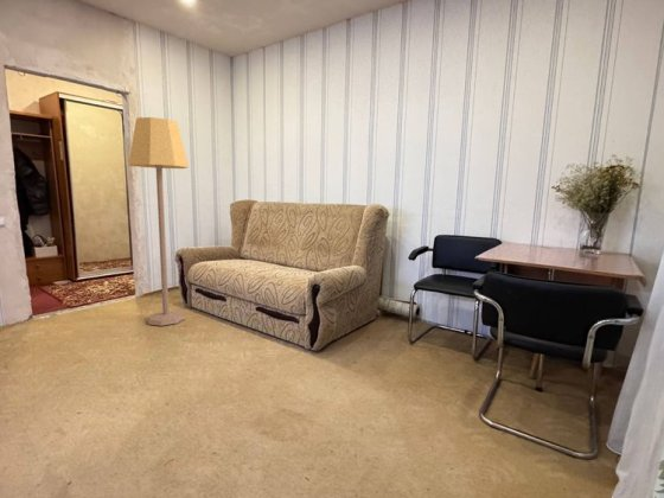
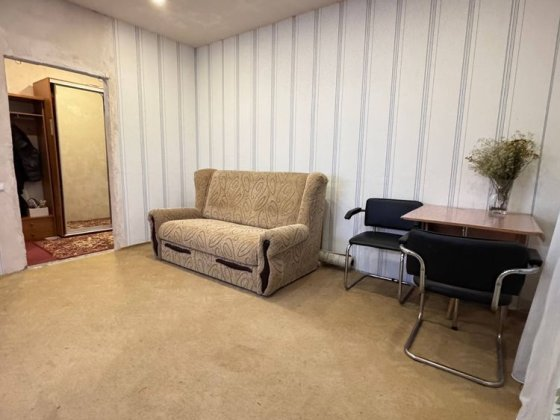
- lamp (161, 224)
